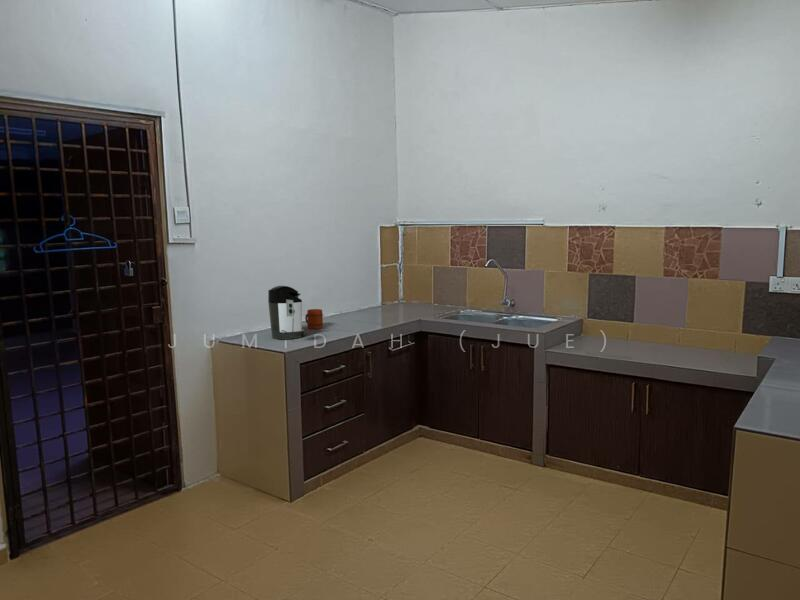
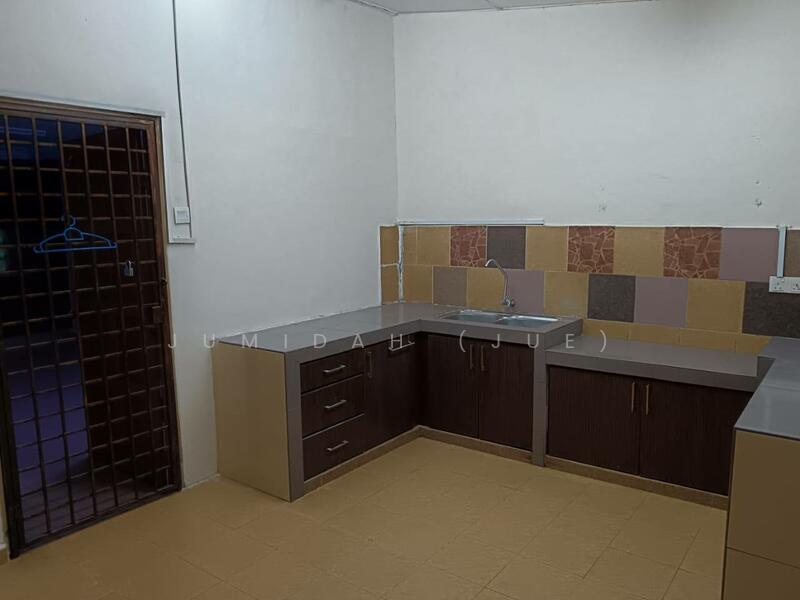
- mug (313, 318)
- coffee maker (291, 312)
